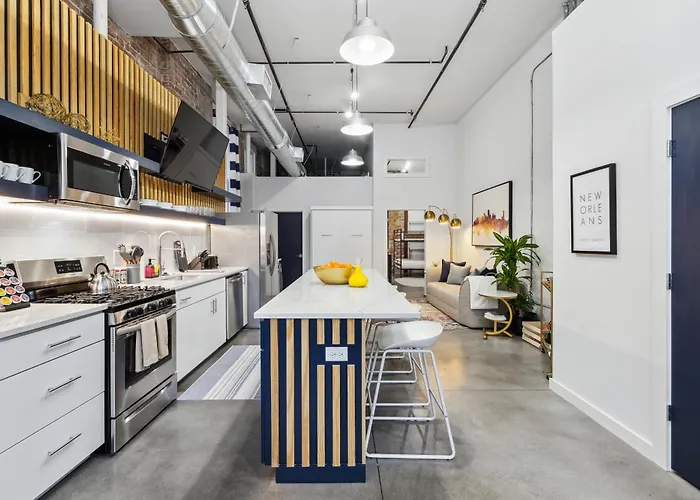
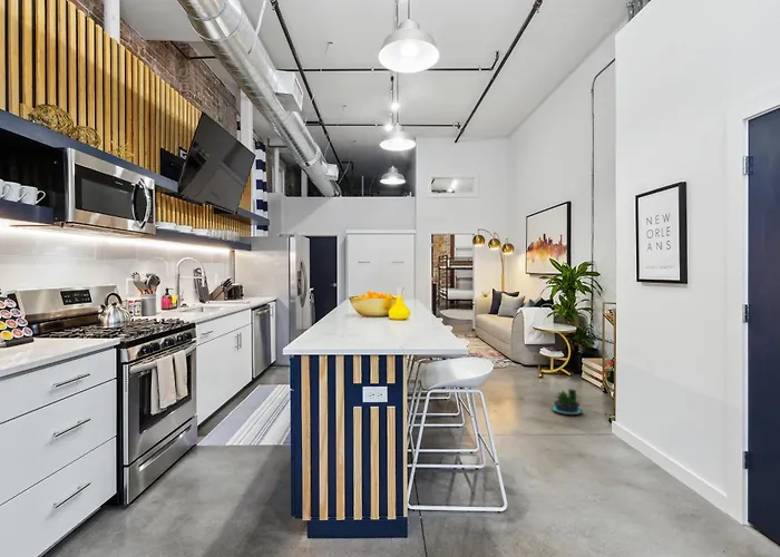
+ potted plant (566, 400)
